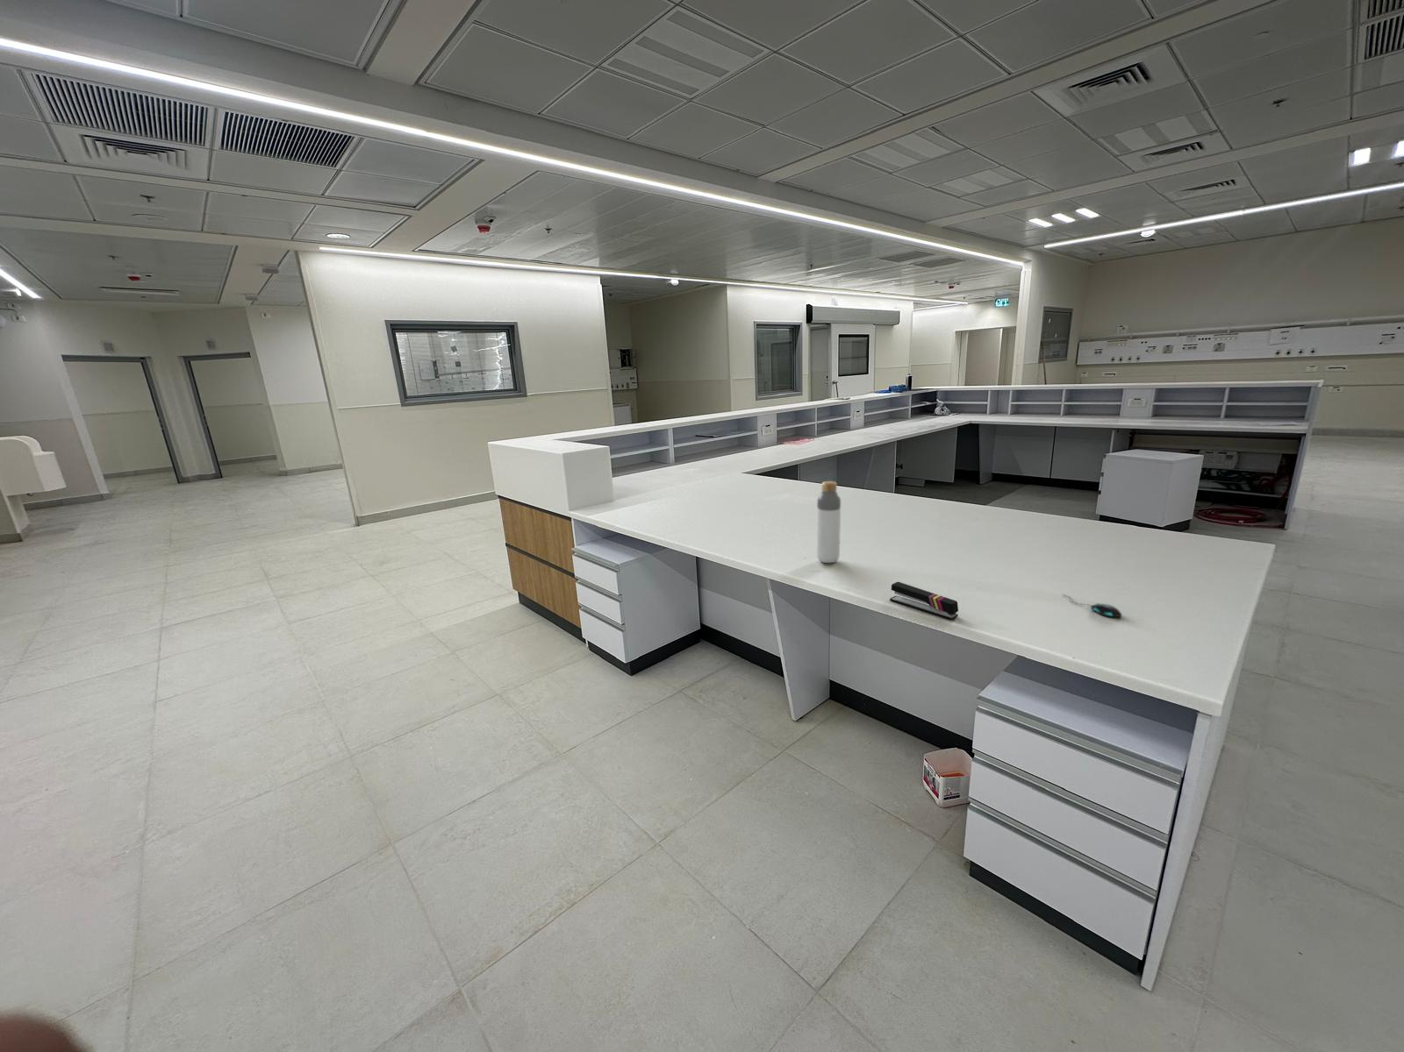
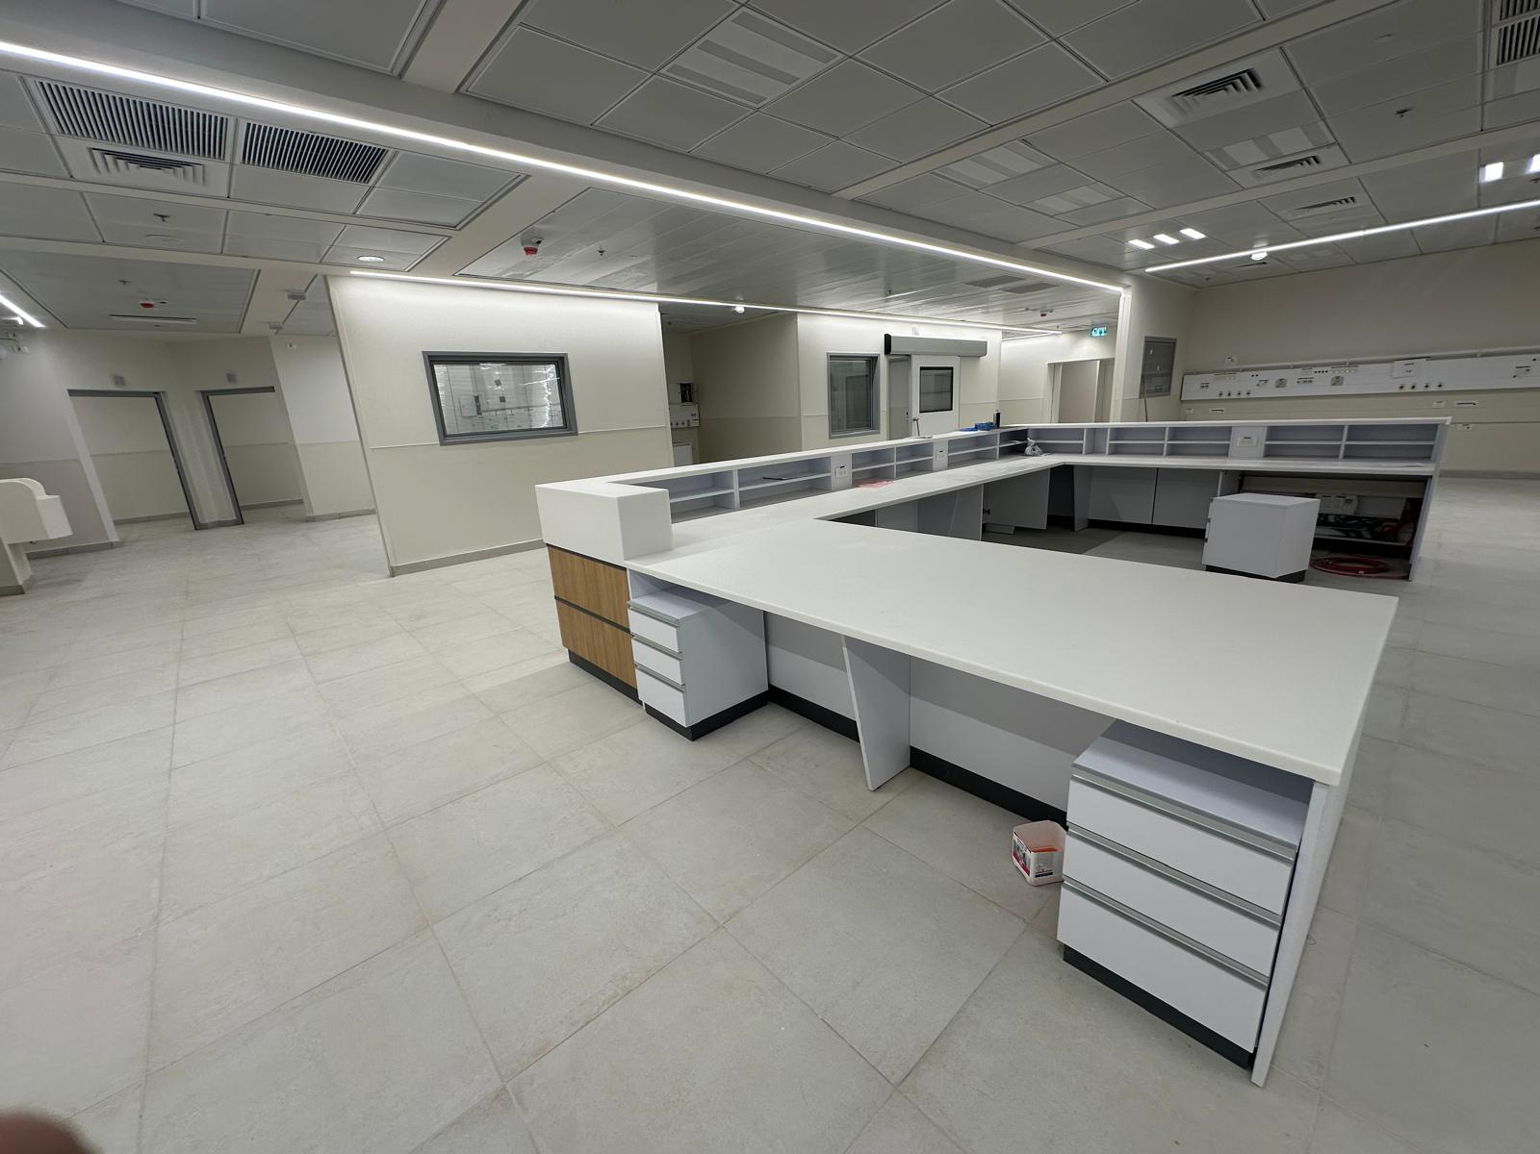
- stapler (923, 600)
- mouse (1091, 604)
- bottle (828, 522)
